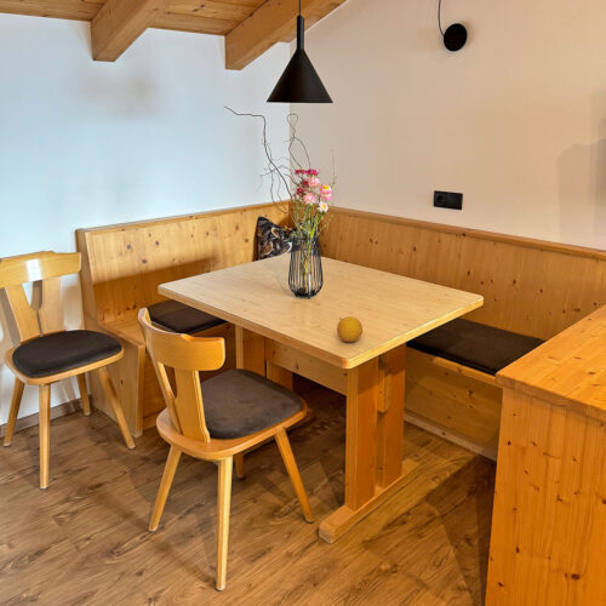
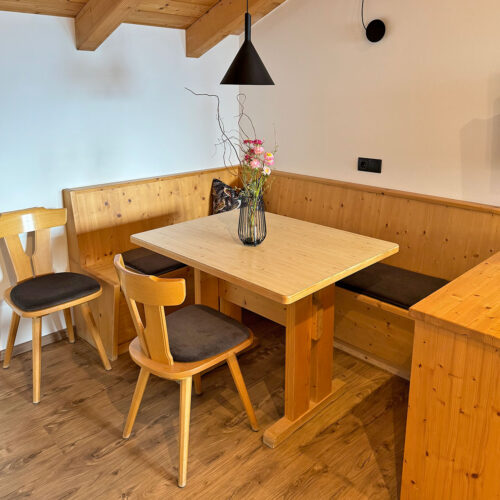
- fruit (349, 328)
